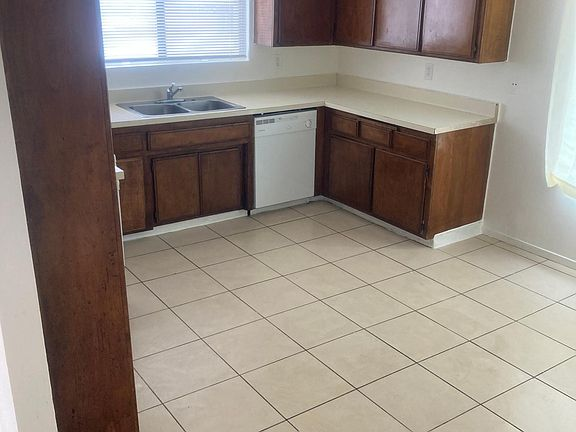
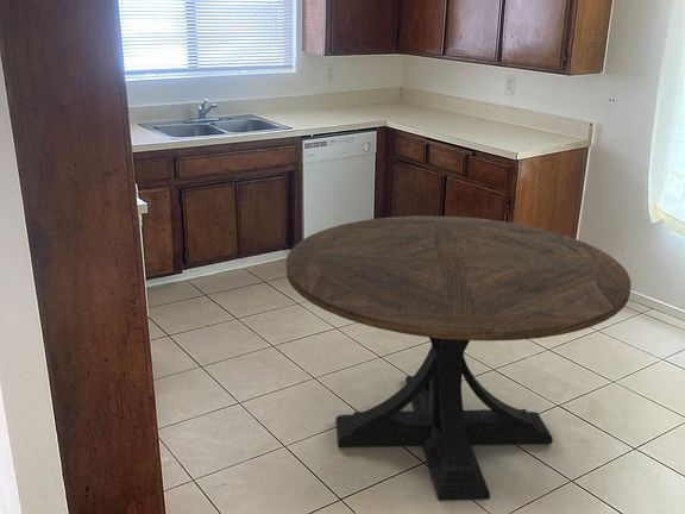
+ round table (447, 350)
